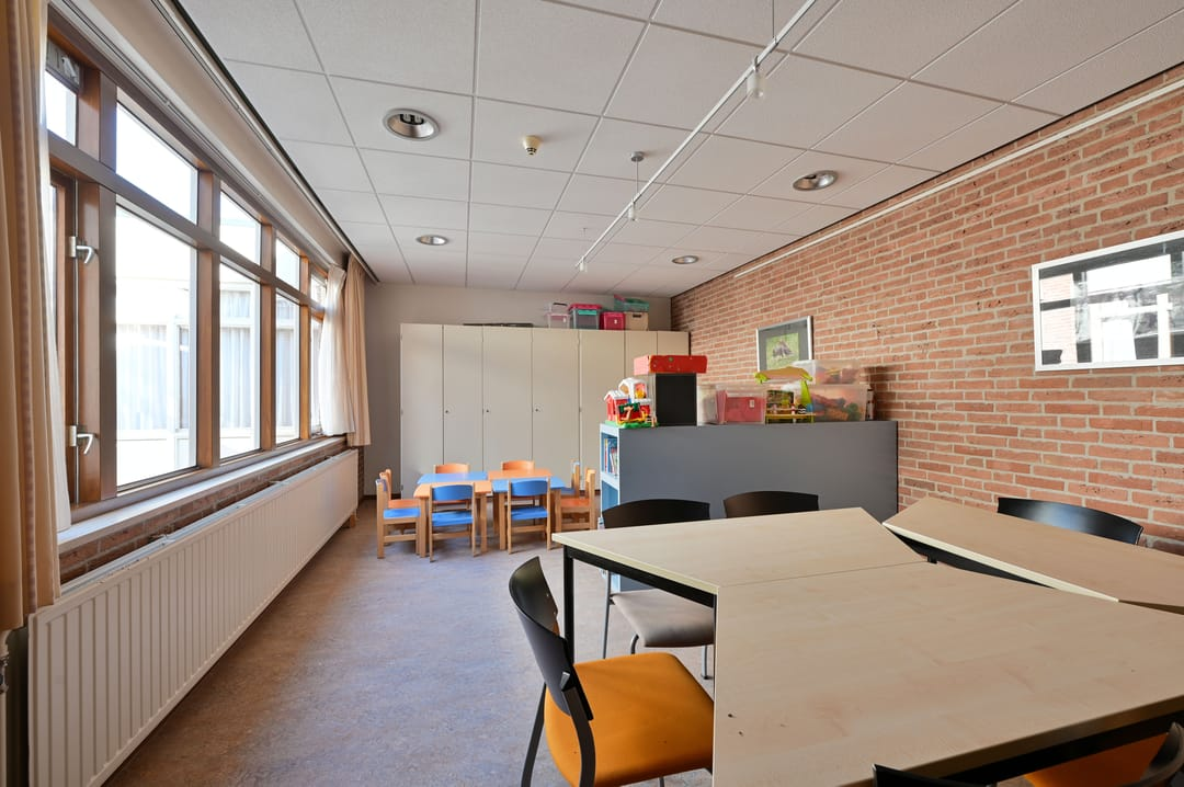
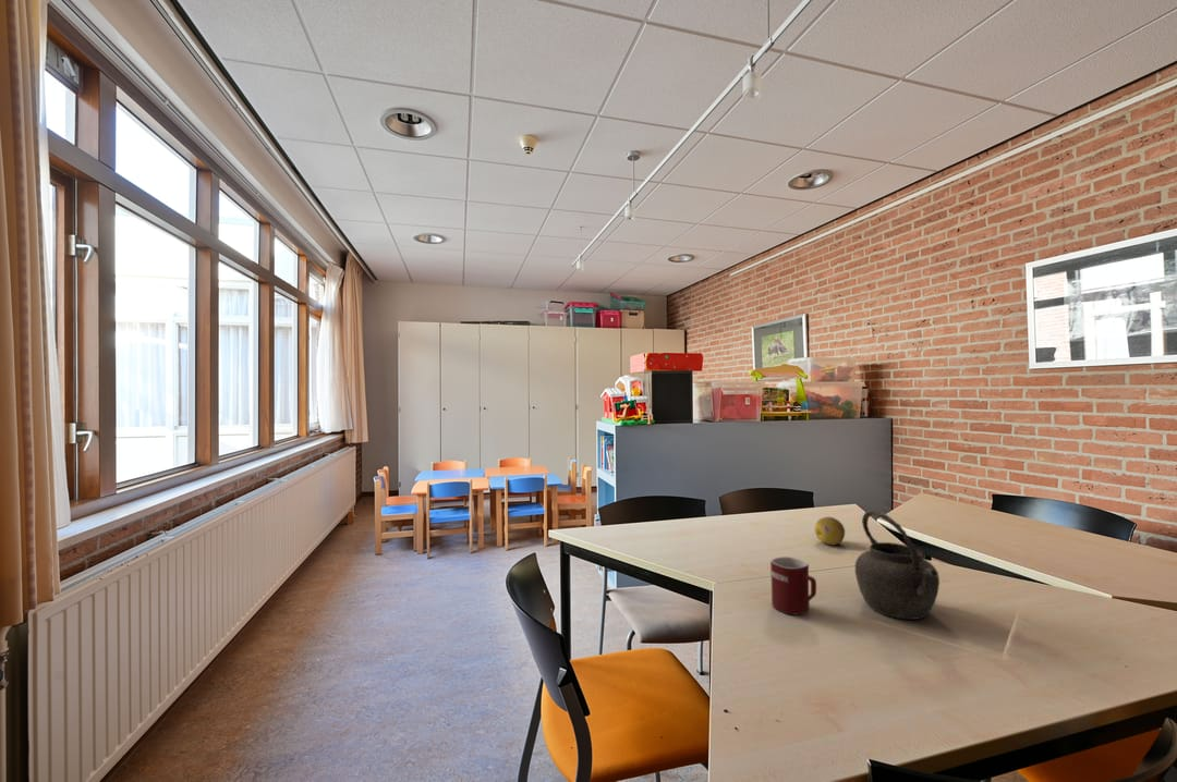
+ fruit (829, 530)
+ mug (796, 587)
+ kettle (898, 563)
